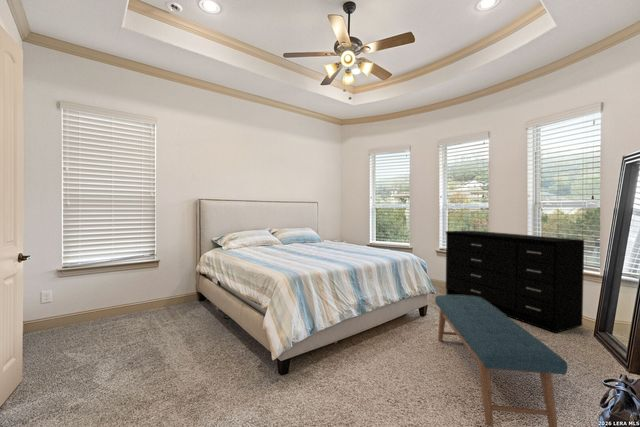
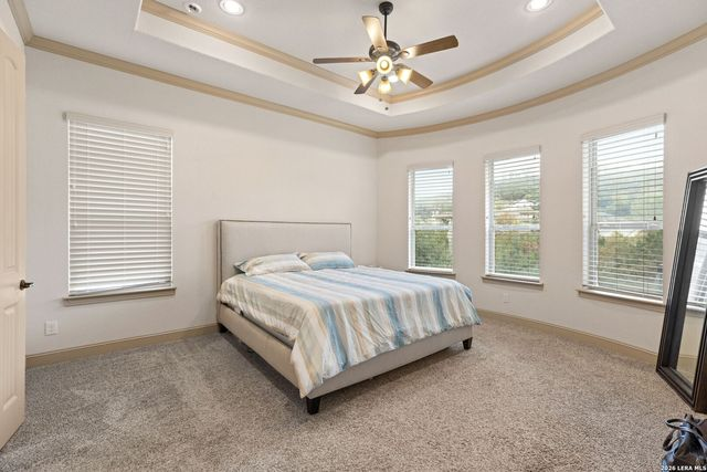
- bench (482, 344)
- dresser (503, 271)
